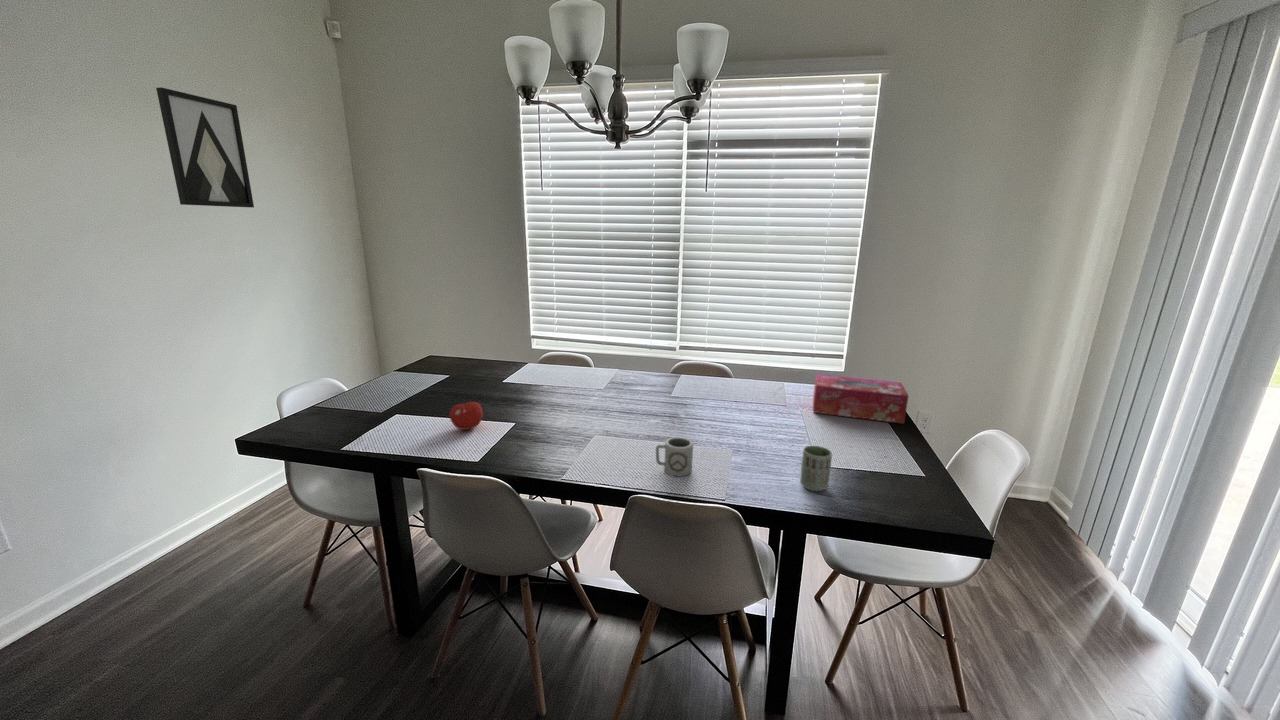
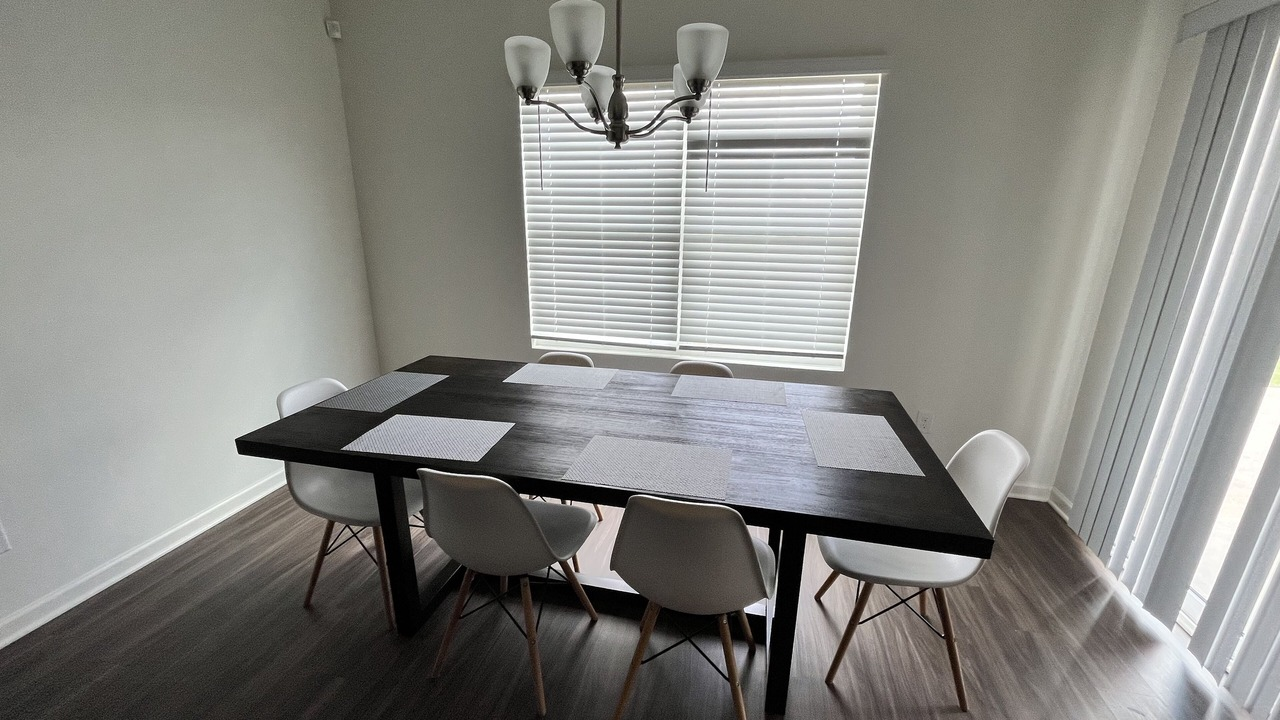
- cup (815, 468)
- cup (674, 456)
- wall art (209, 153)
- tissue box (857, 397)
- fruit (466, 413)
